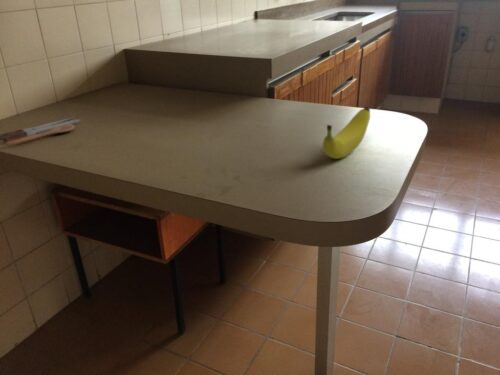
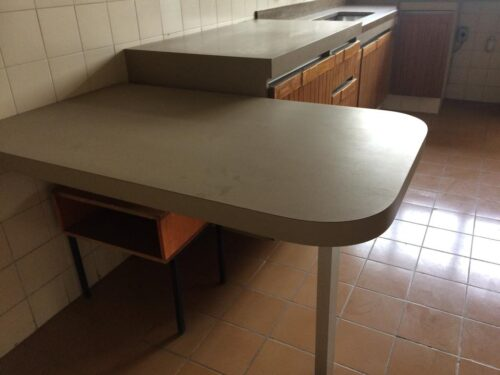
- spoon (45, 129)
- fruit (344, 134)
